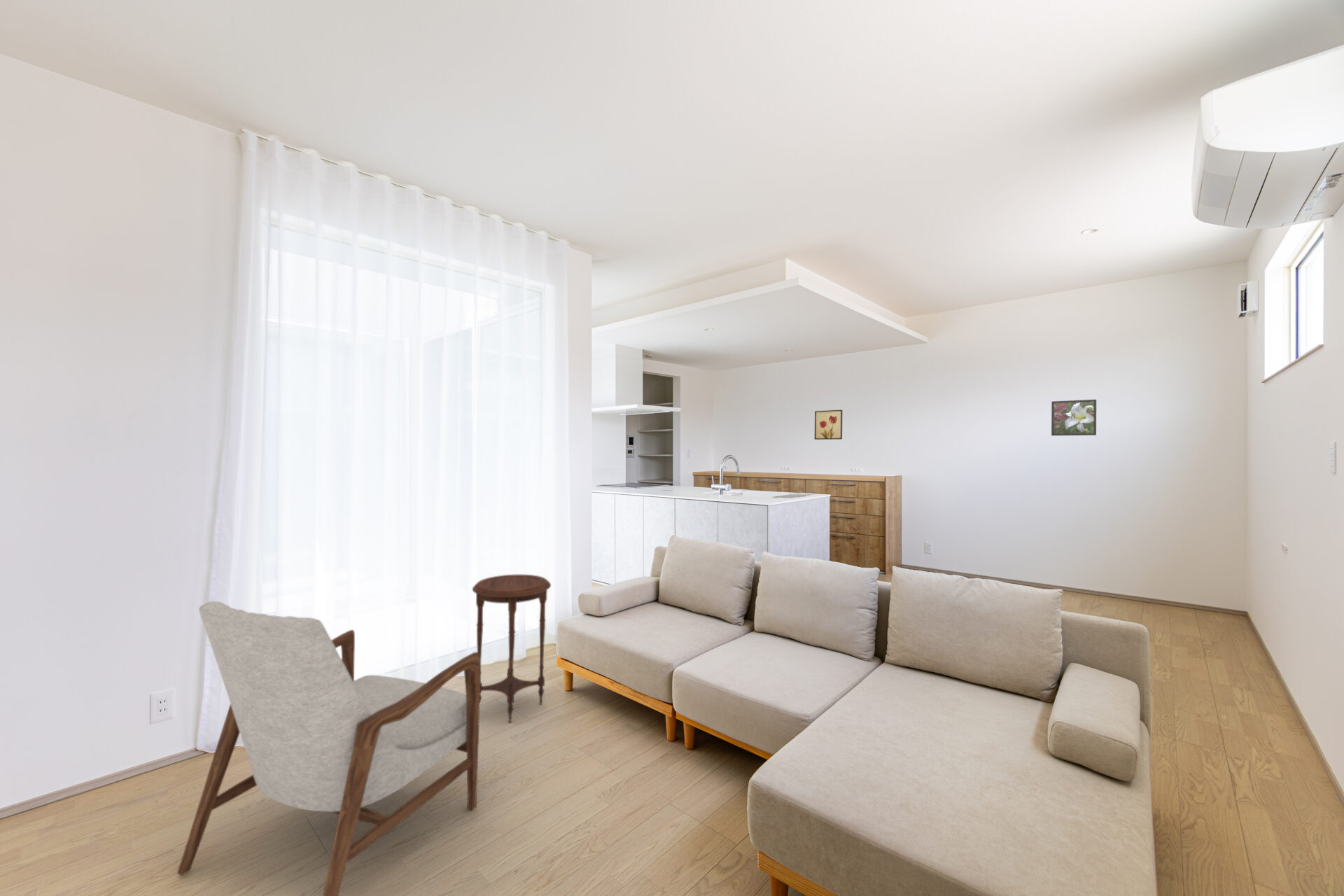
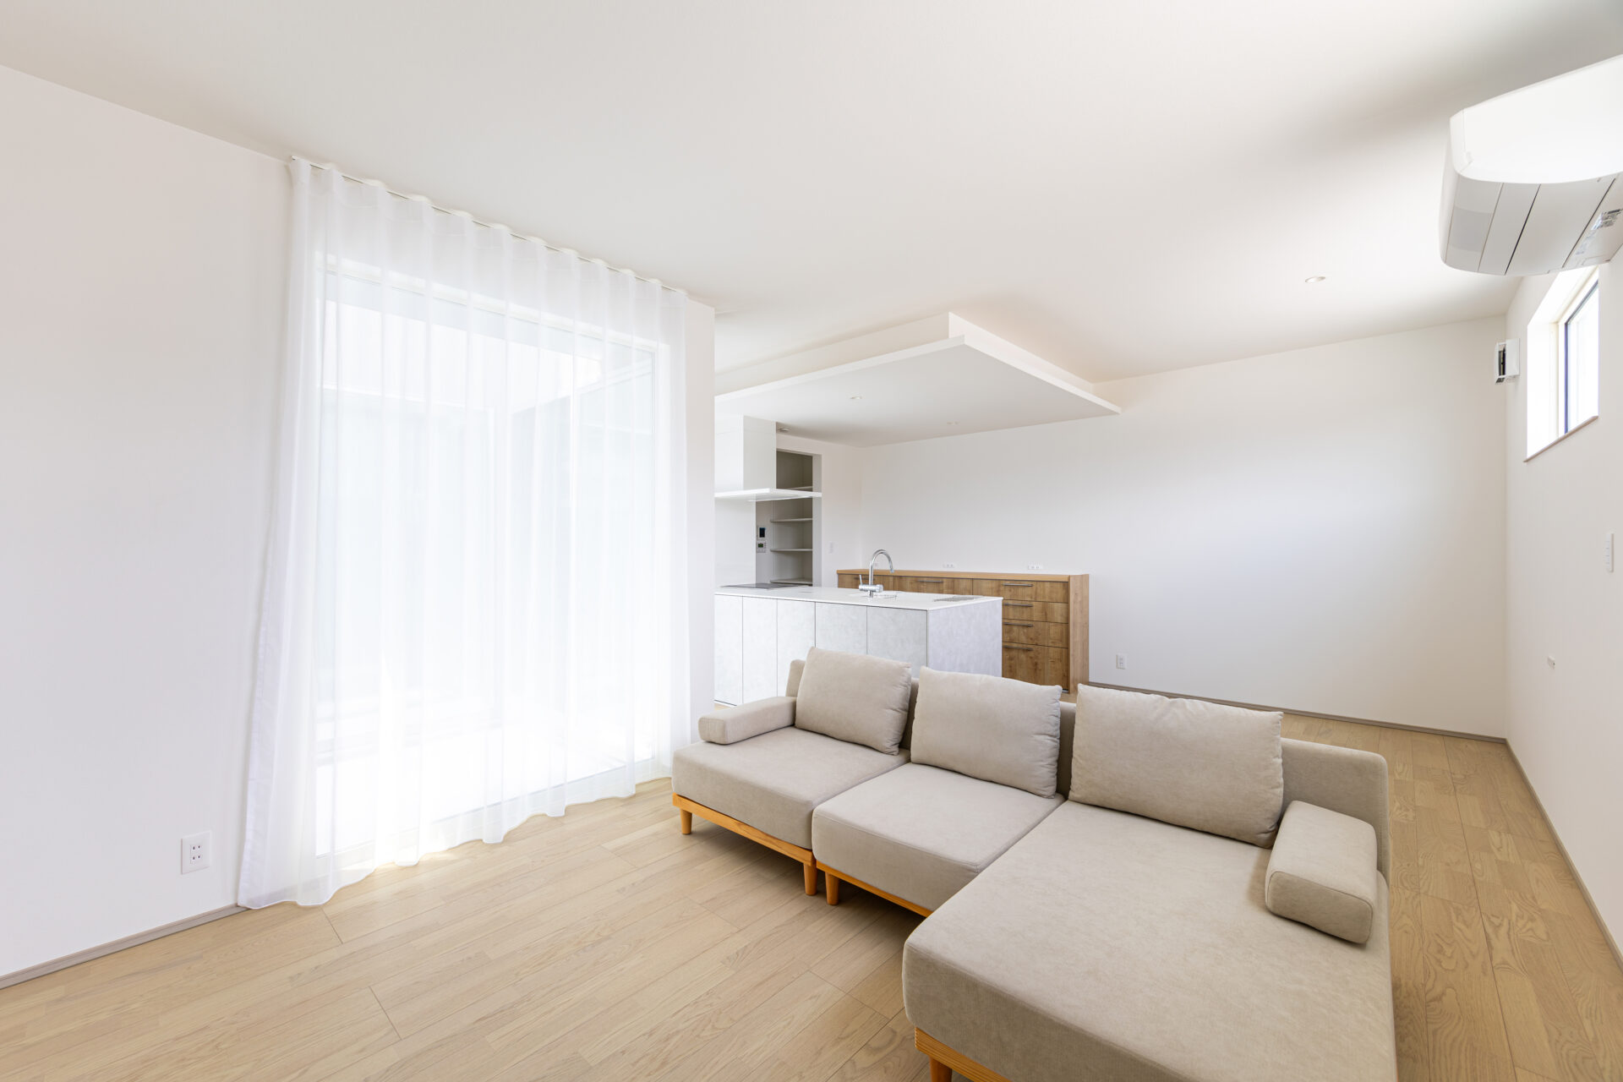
- wall art (828, 425)
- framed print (1073, 418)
- armchair (344, 711)
- side table (511, 645)
